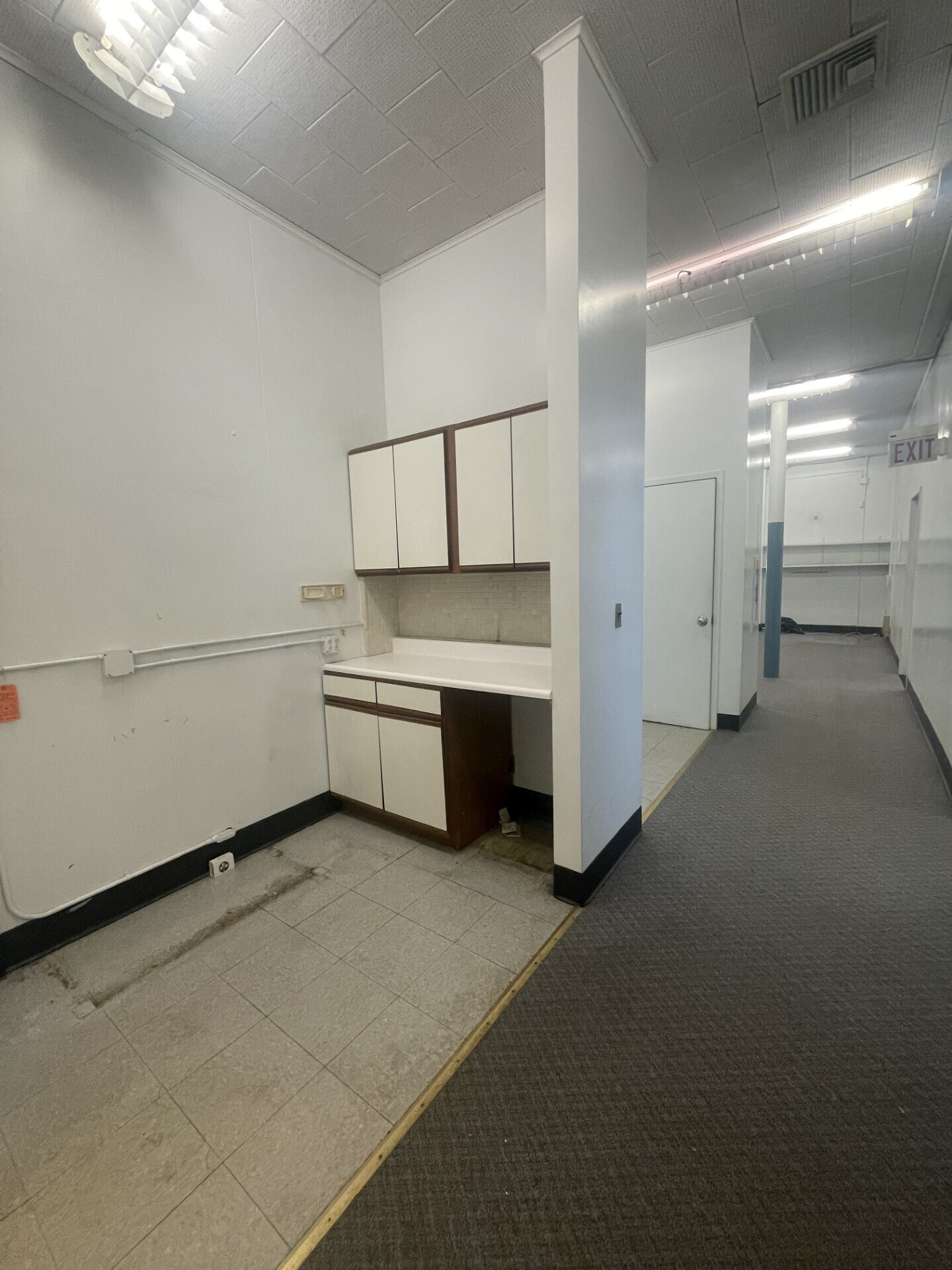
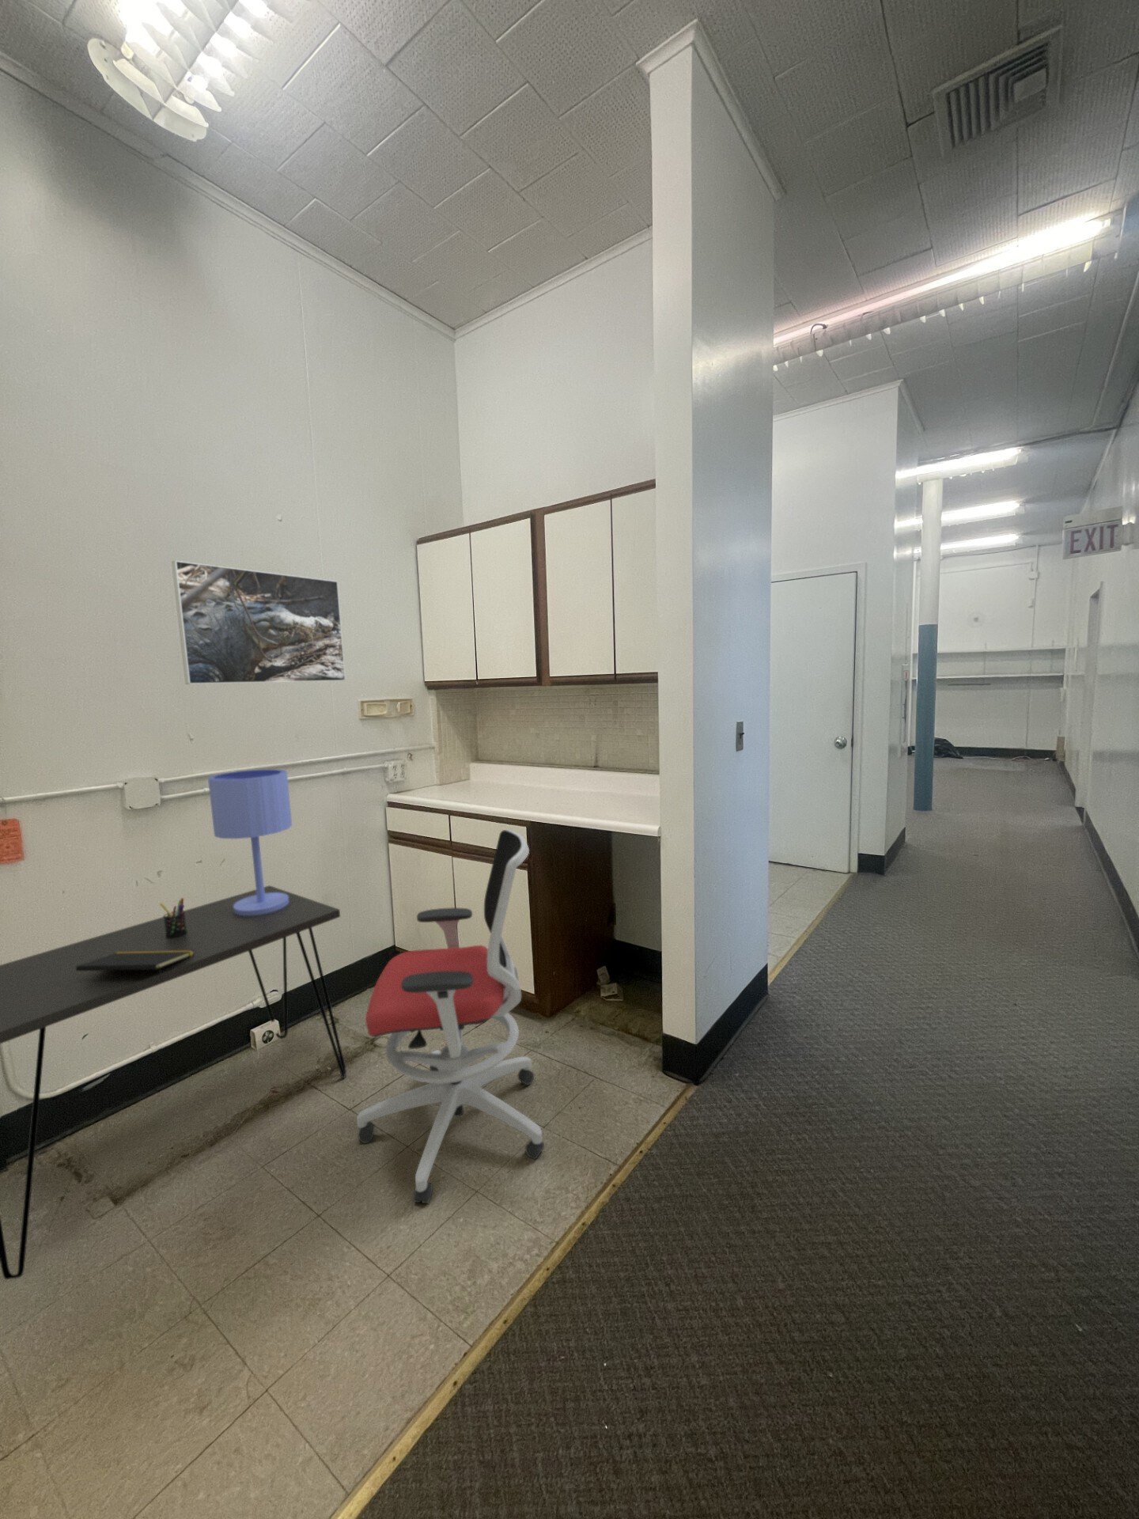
+ pen holder (176, 915)
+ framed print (268, 628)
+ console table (151, 988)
+ office chair (443, 992)
+ notepad (138, 959)
+ table lamp (255, 840)
